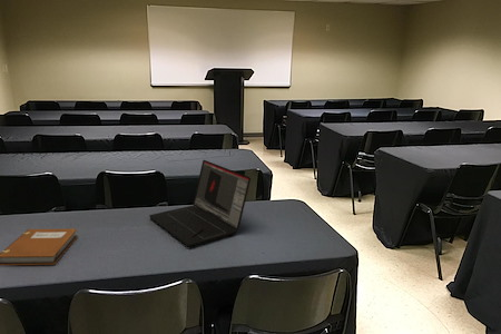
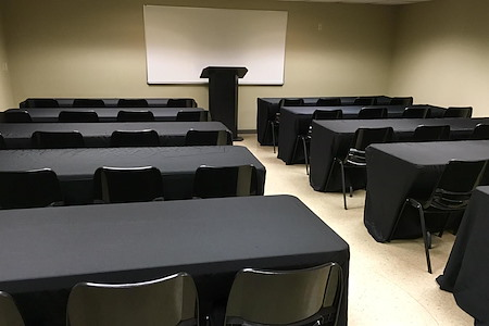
- laptop (197, 198)
- notebook (39, 245)
